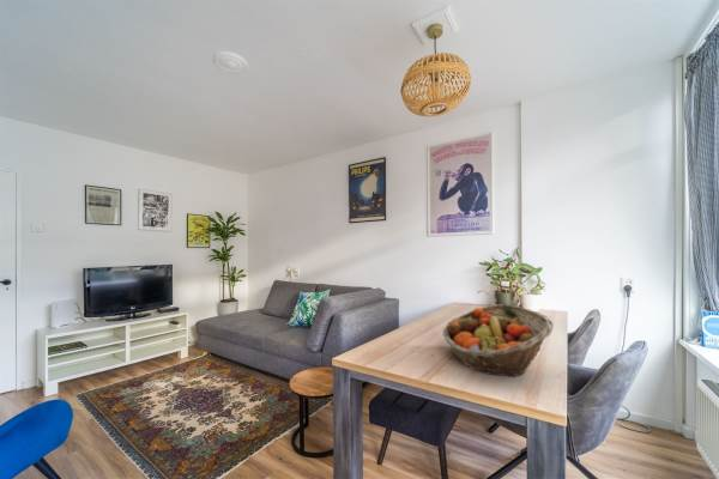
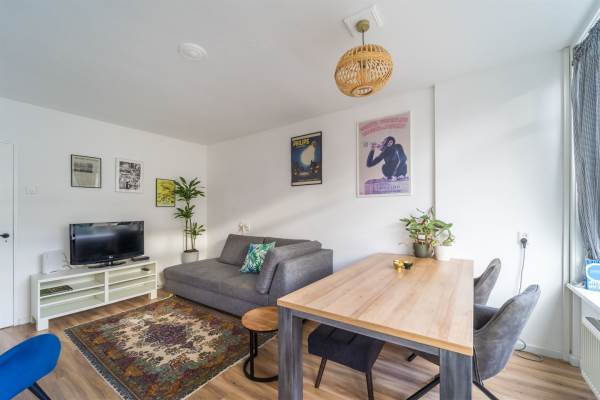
- fruit basket (493, 334)
